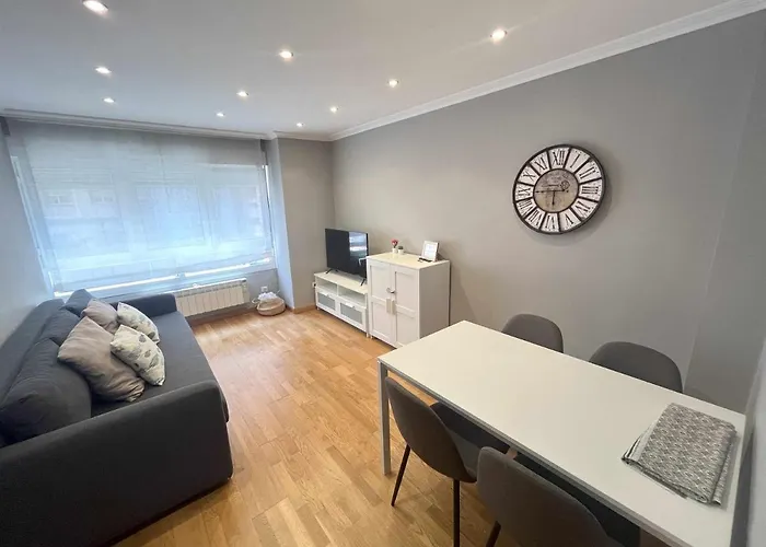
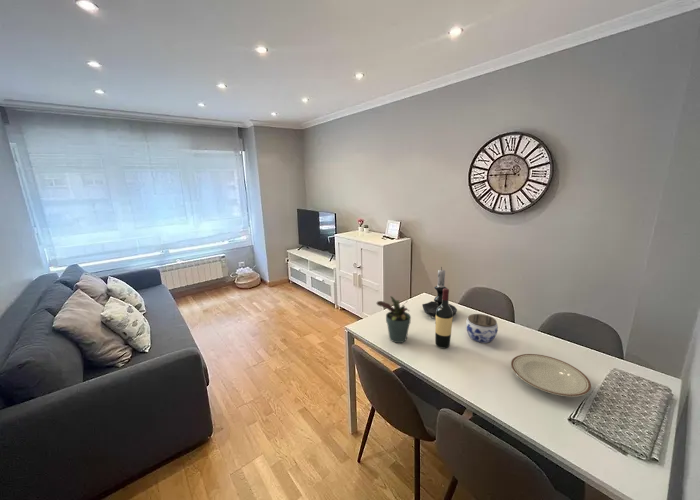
+ plate (548, 376)
+ wine bottle (444, 317)
+ candle holder (439, 290)
+ potted plant (393, 316)
+ jar (481, 328)
